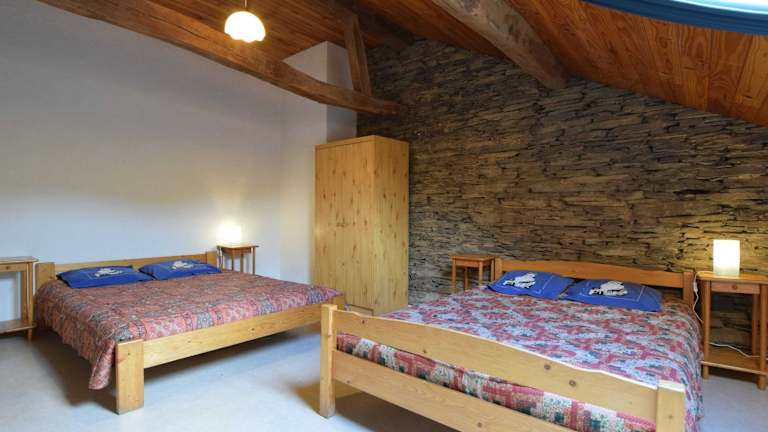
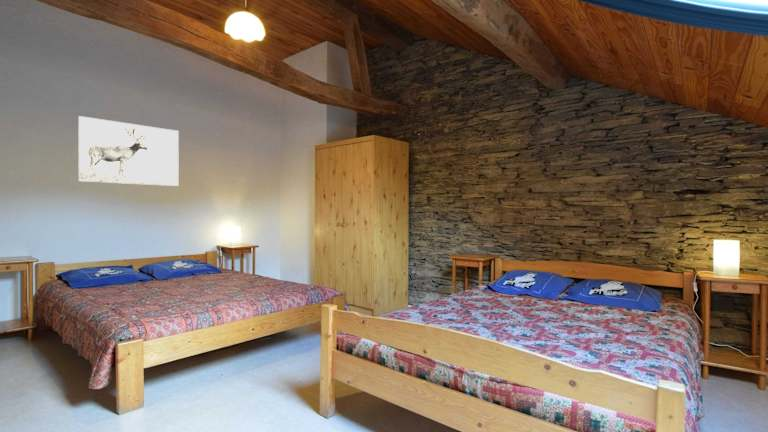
+ wall art (132, 154)
